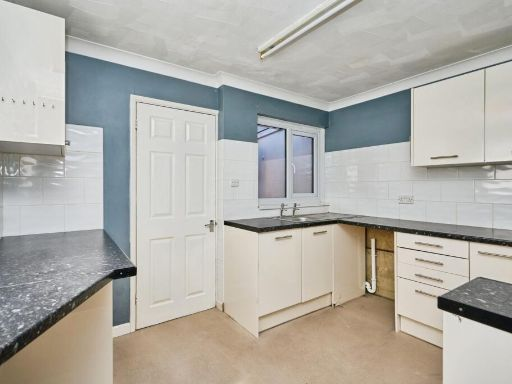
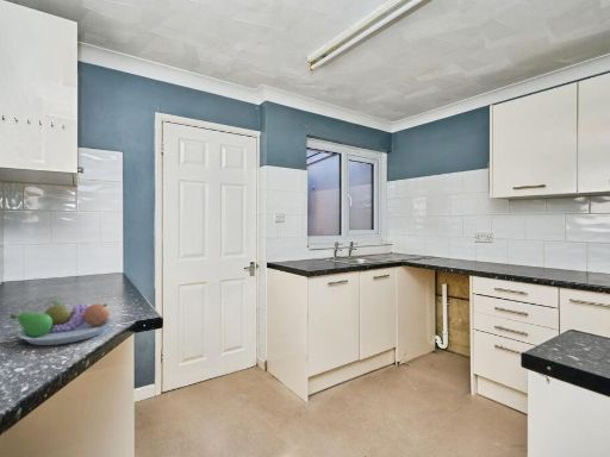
+ fruit bowl (64, 318)
